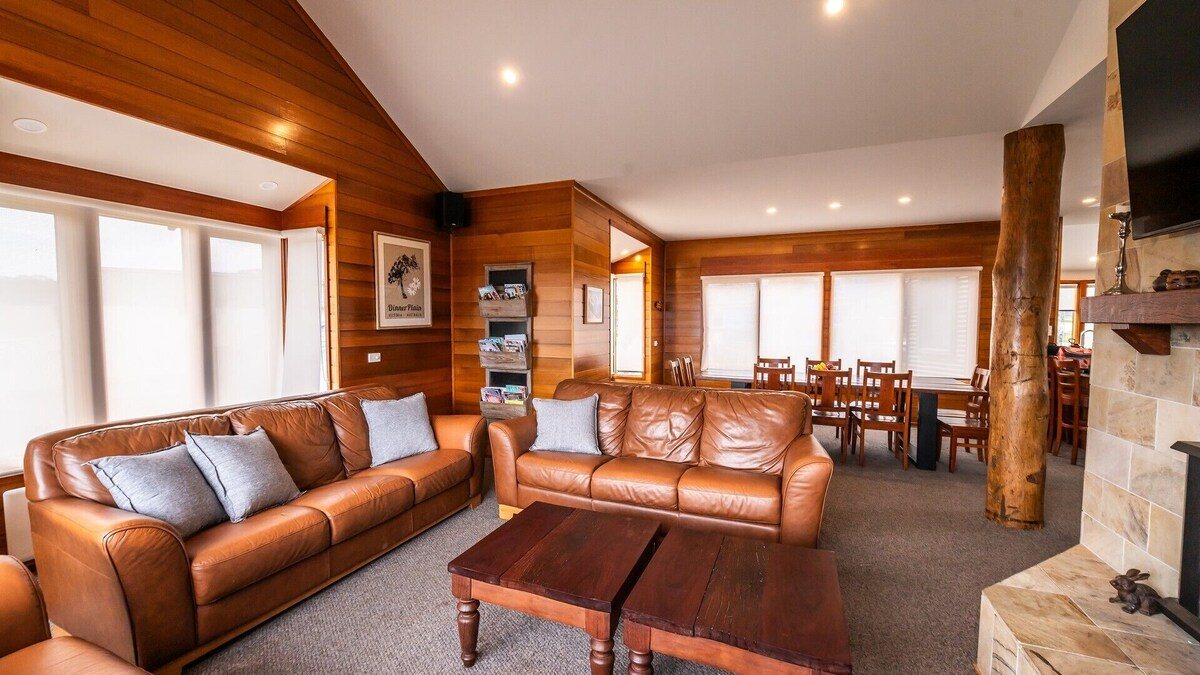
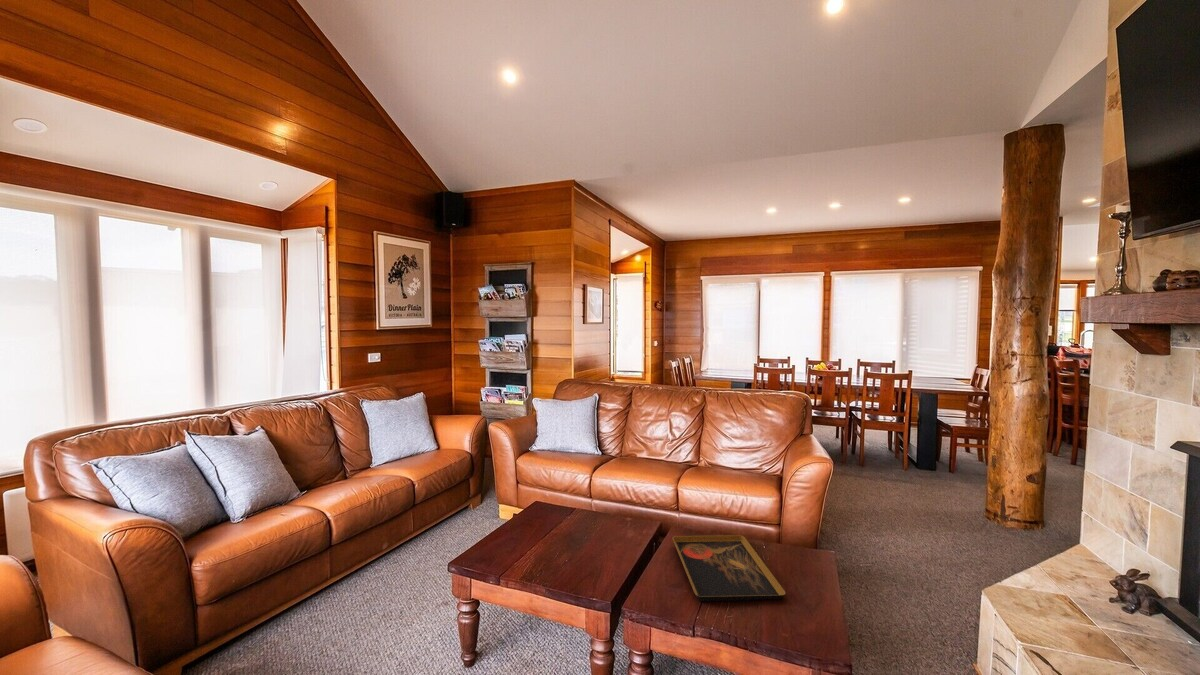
+ decorative tray (722, 565)
